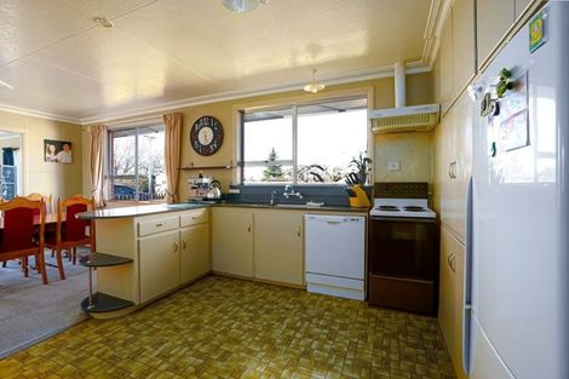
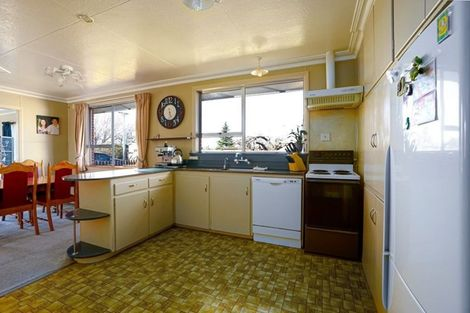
+ ceiling light fixture (67, 77)
